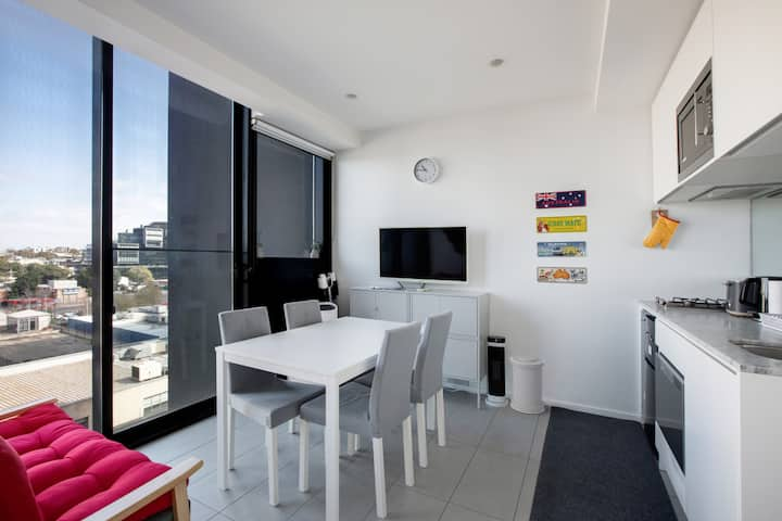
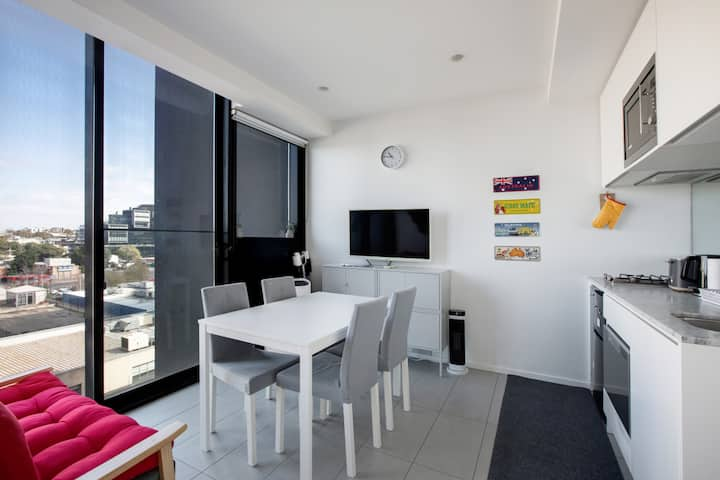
- trash can (527, 382)
